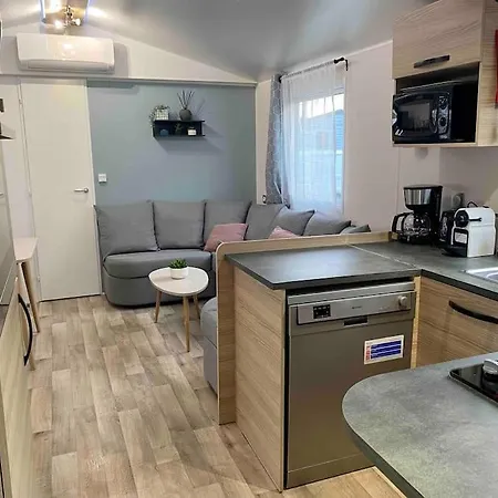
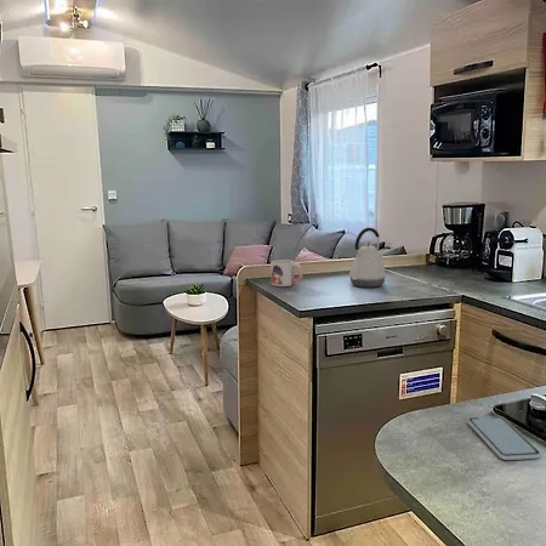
+ mug (286, 273)
+ kettle (368, 256)
+ smartphone (501, 436)
